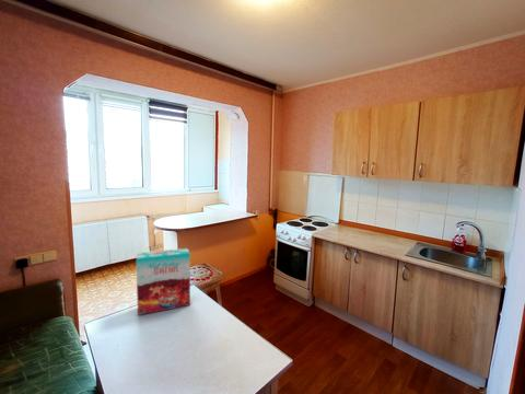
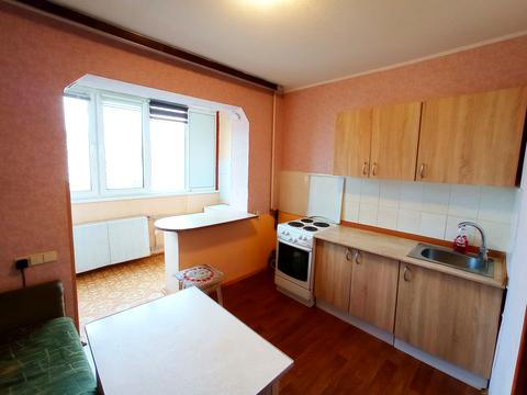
- cereal box (164, 279)
